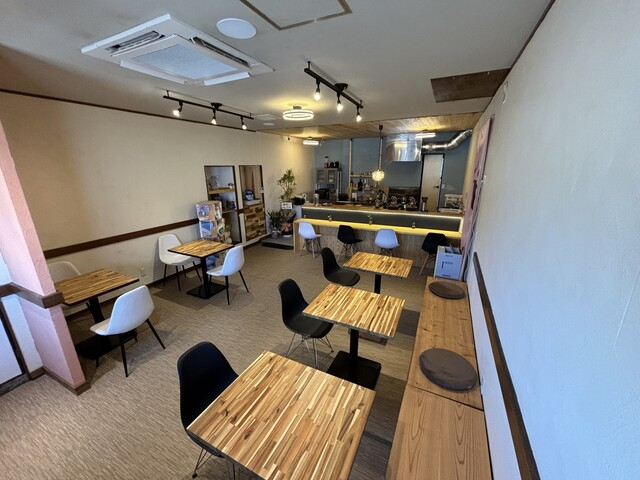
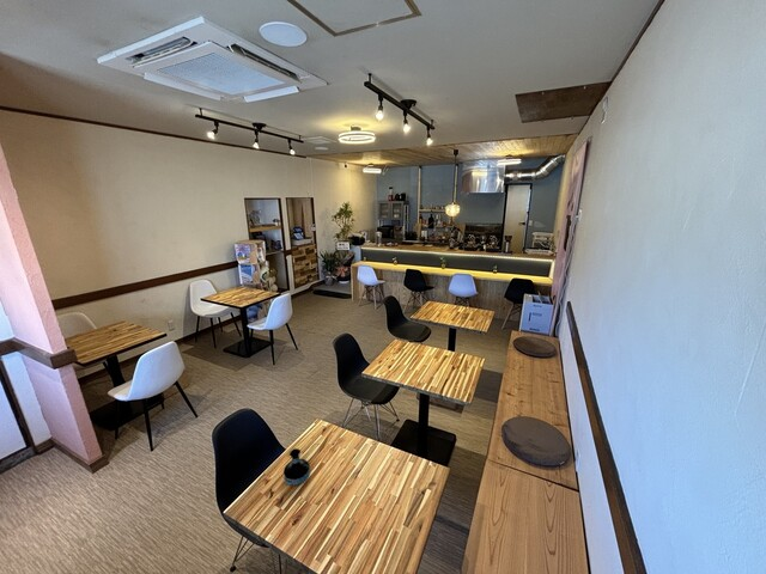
+ tequila bottle (296, 463)
